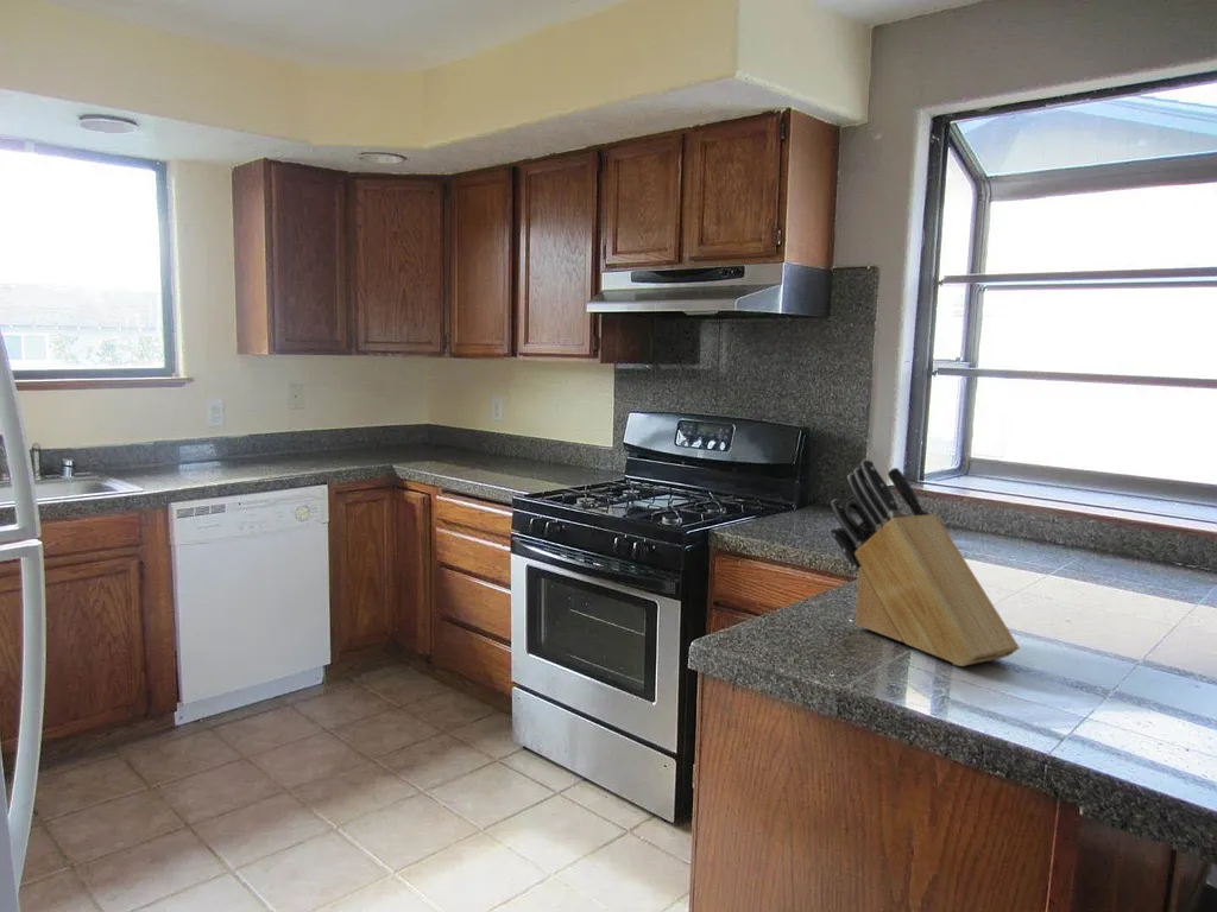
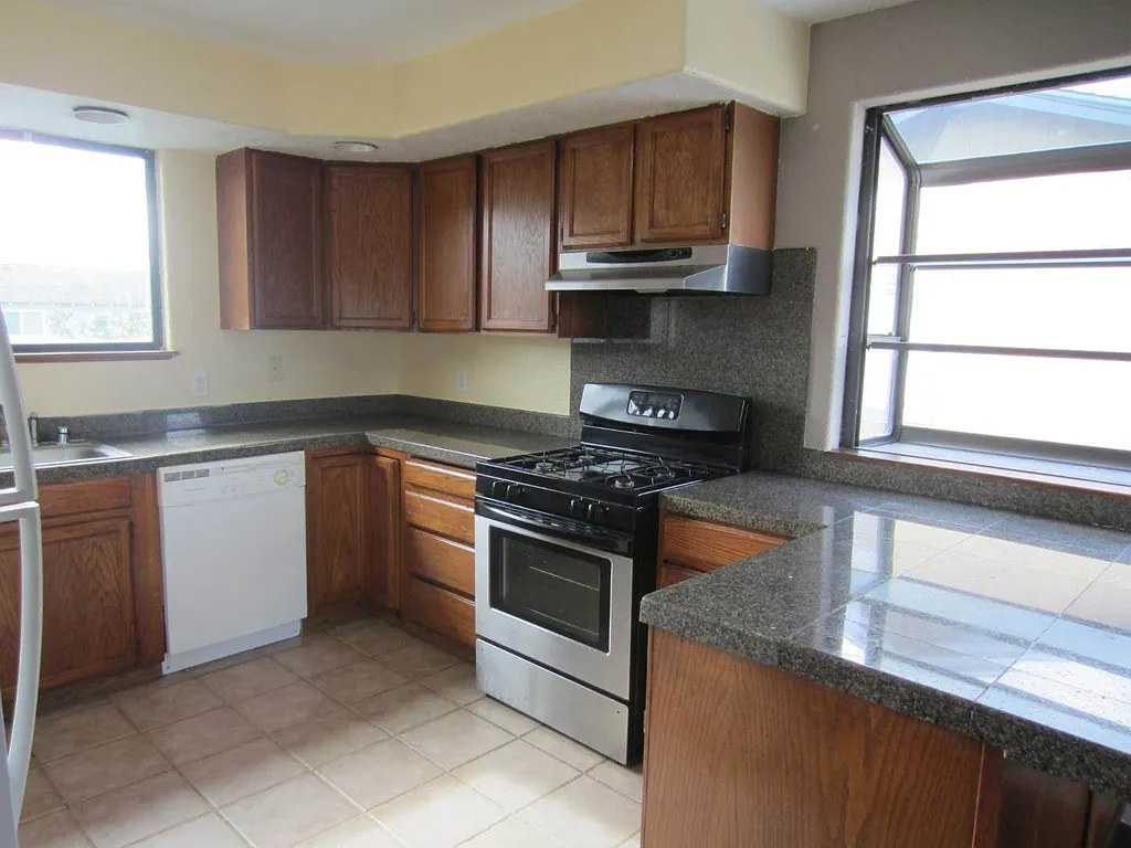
- knife block (916, 552)
